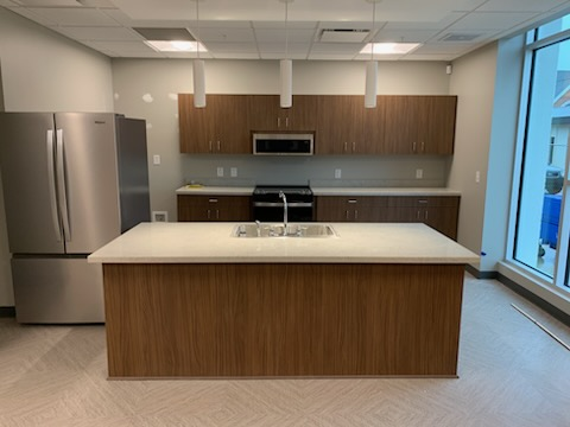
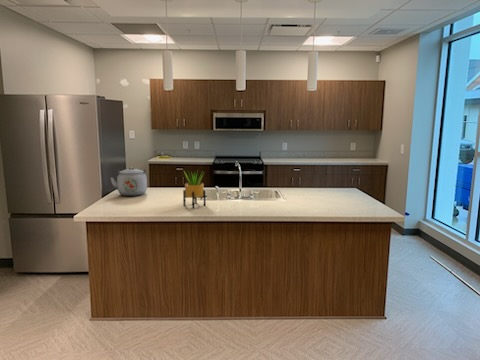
+ potted plant (194, 187)
+ kettle (128, 180)
